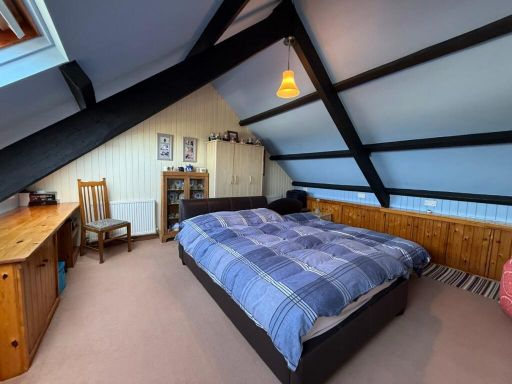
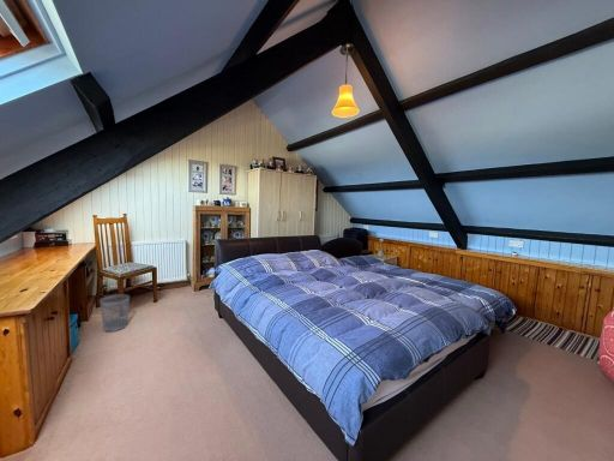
+ wastebasket (115, 312)
